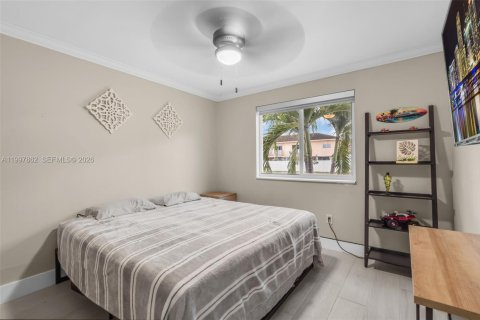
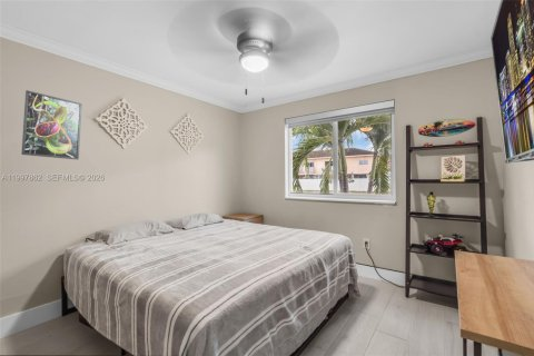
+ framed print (53, 127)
